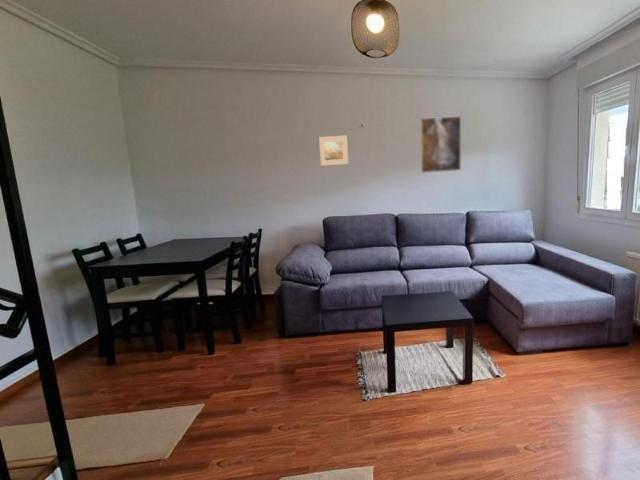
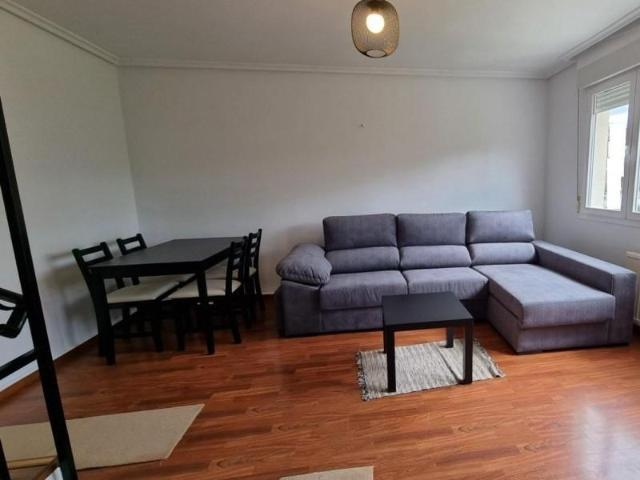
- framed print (333, 150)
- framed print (440, 144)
